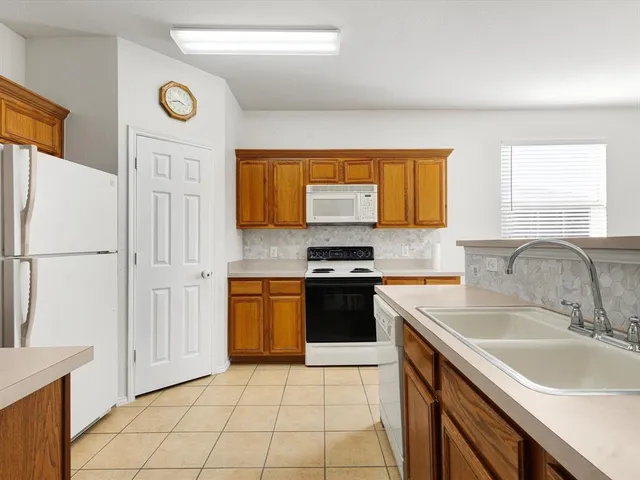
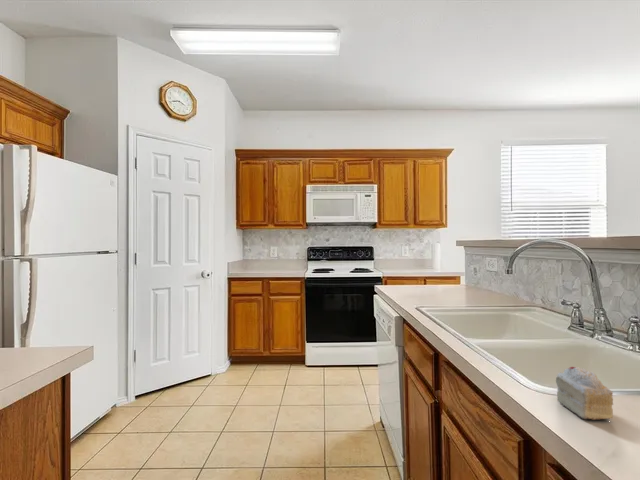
+ cake slice (583, 390)
